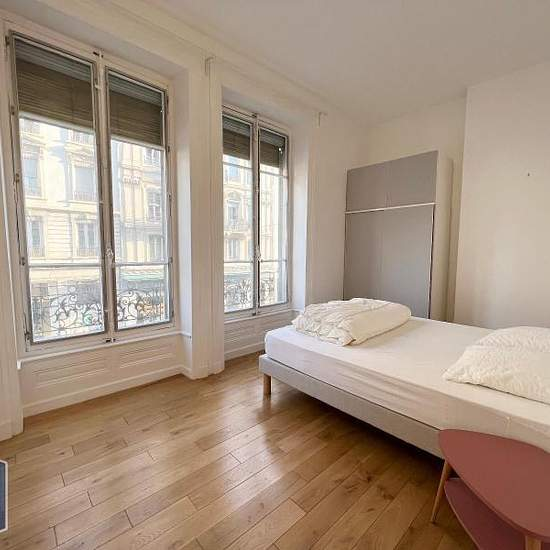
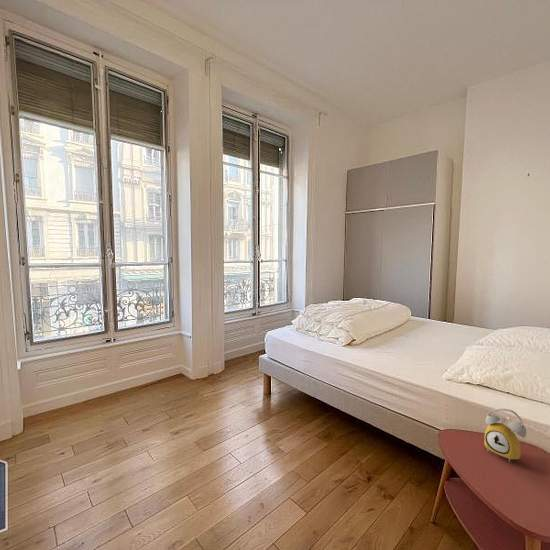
+ alarm clock (506, 430)
